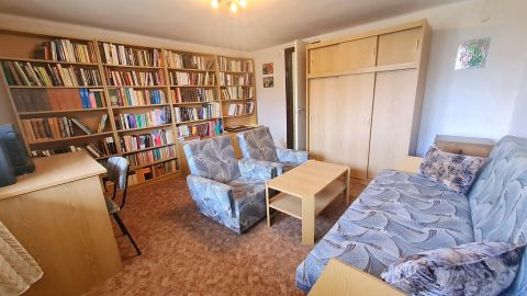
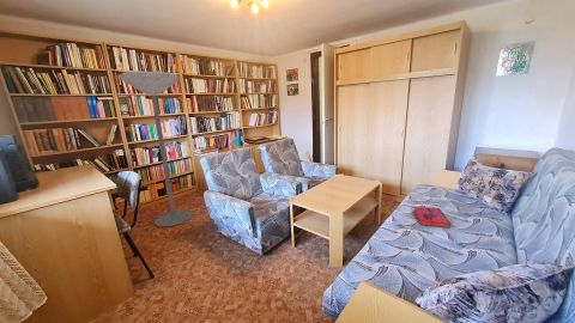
+ floor lamp (163, 151)
+ hardback book (430, 215)
